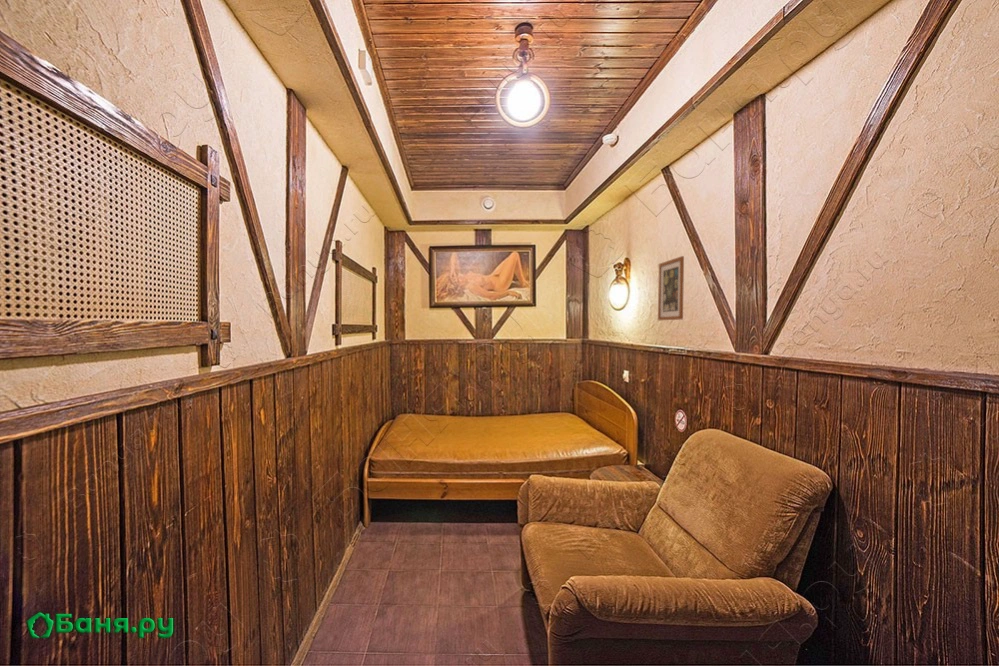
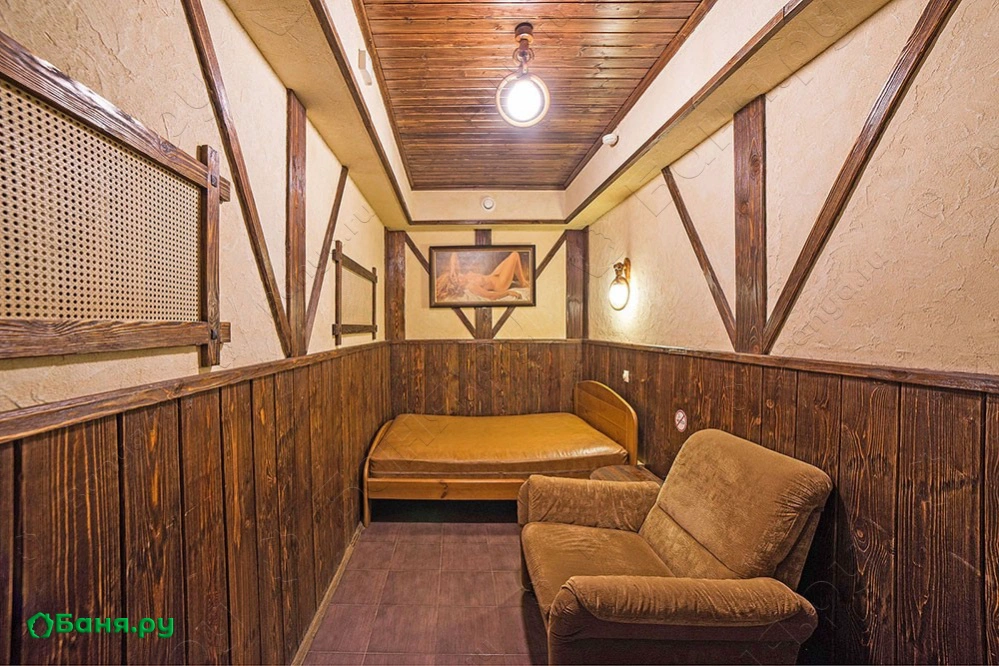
- wall art (670, 290)
